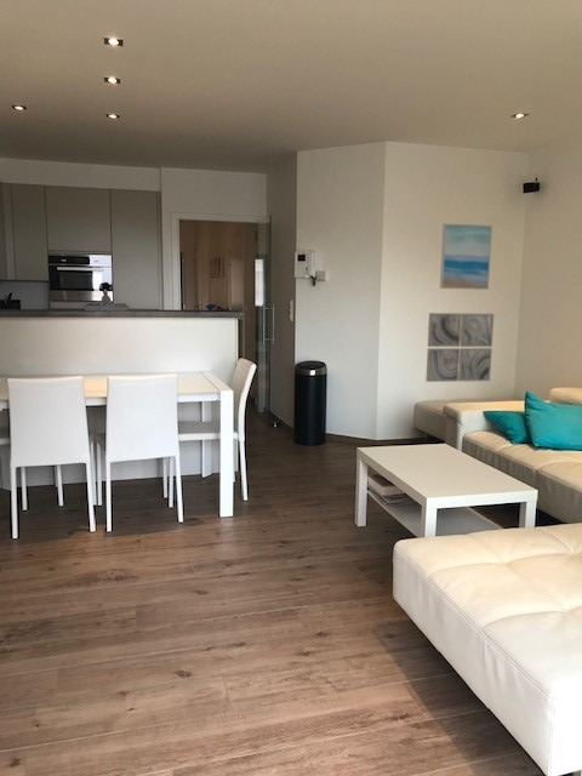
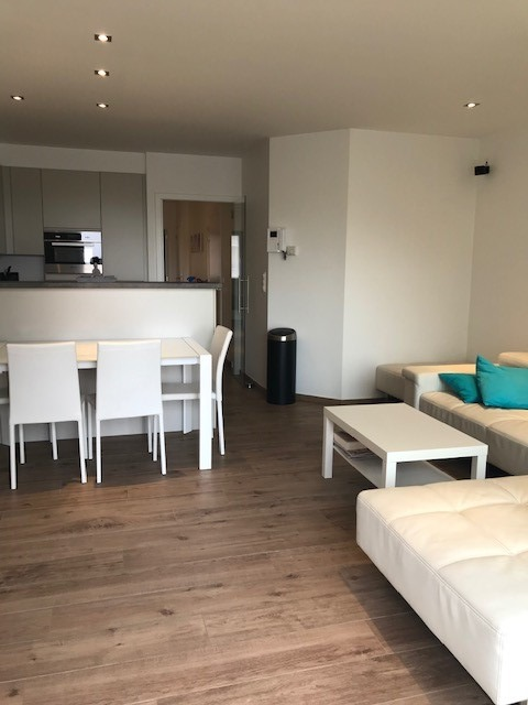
- wall art (460, 348)
- wall art (466, 257)
